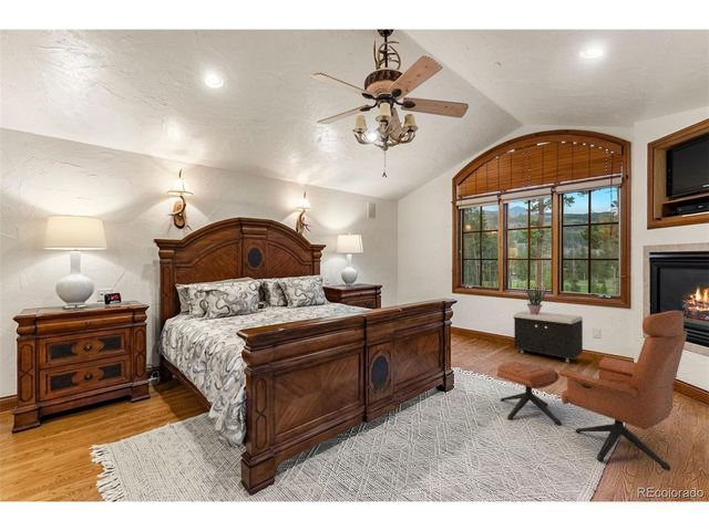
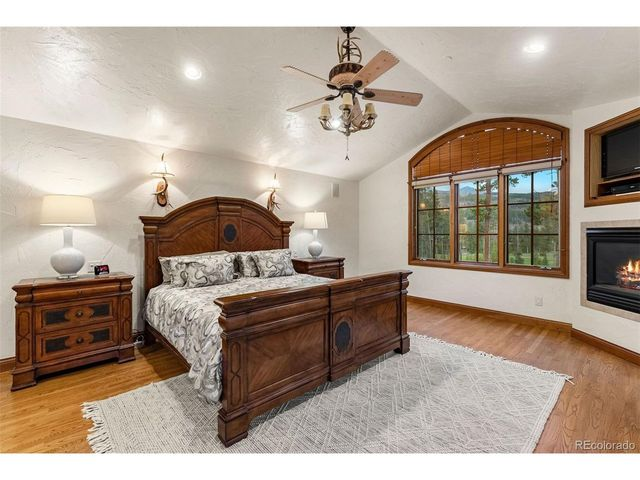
- potted plant (535, 300)
- storage bench (546, 334)
- lounge chair (579, 374)
